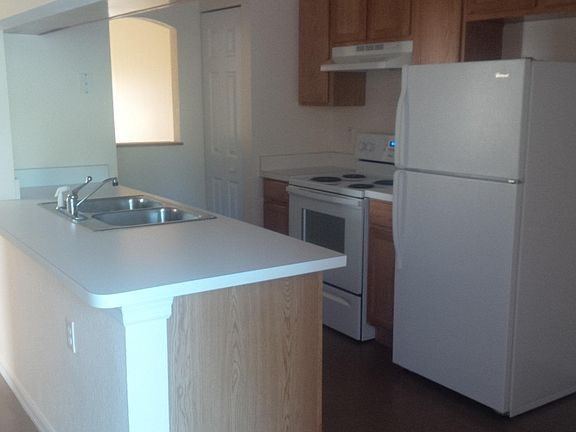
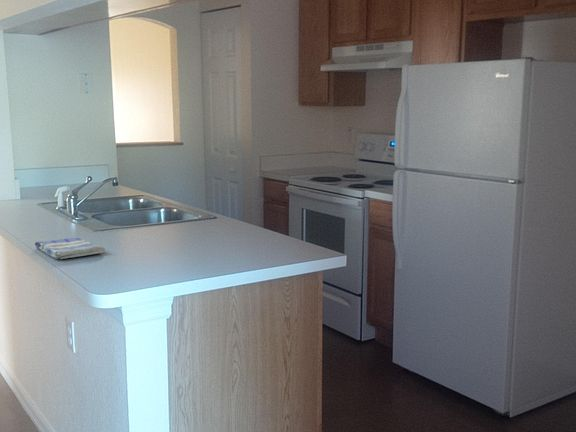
+ dish towel (69, 246)
